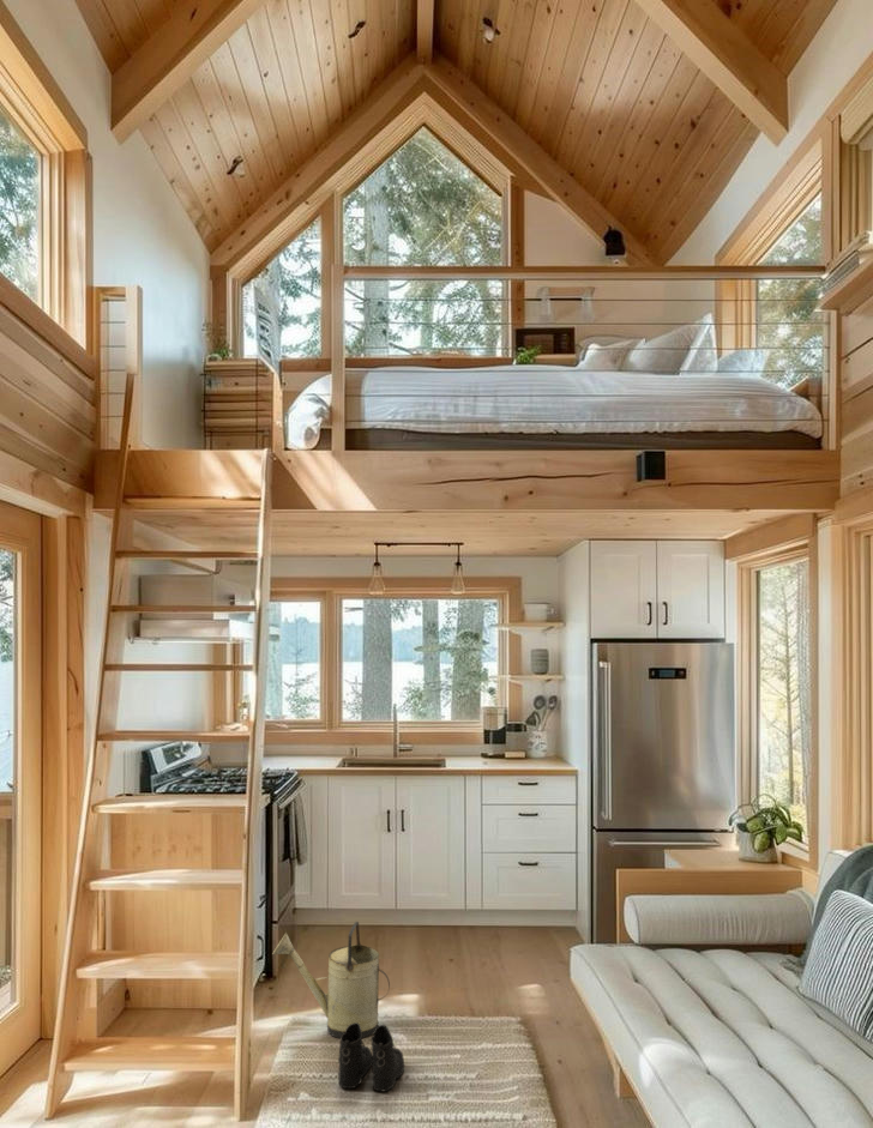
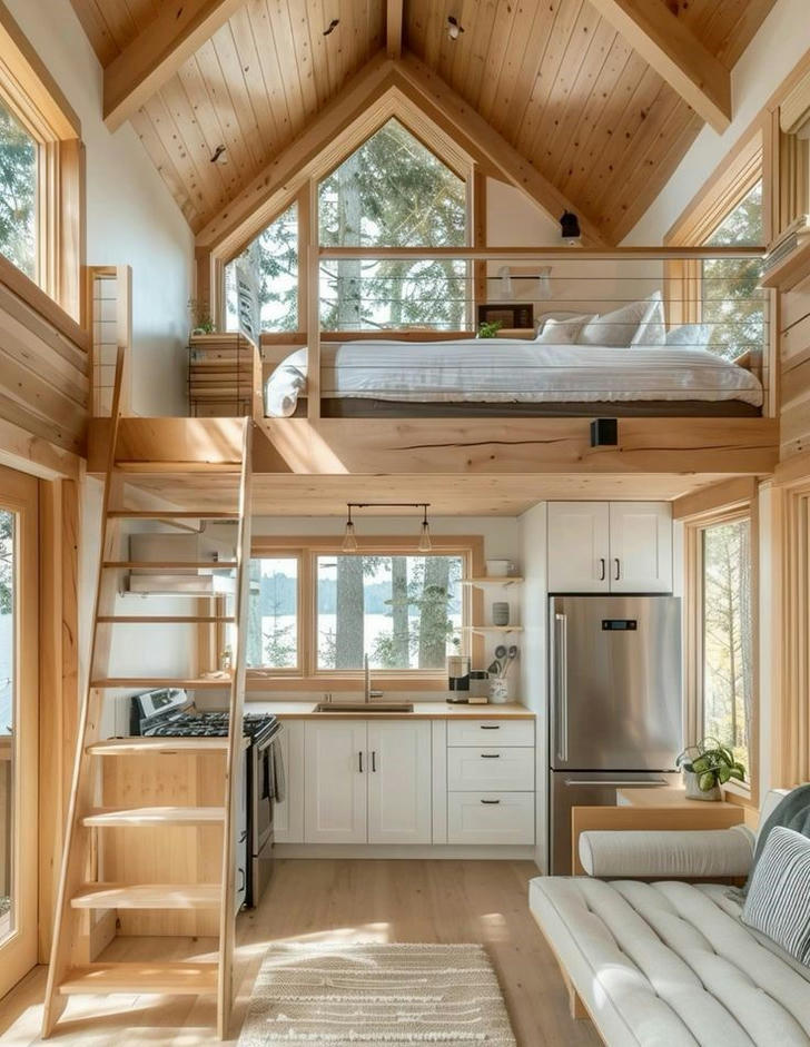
- boots (372, 1048)
- watering can (330, 976)
